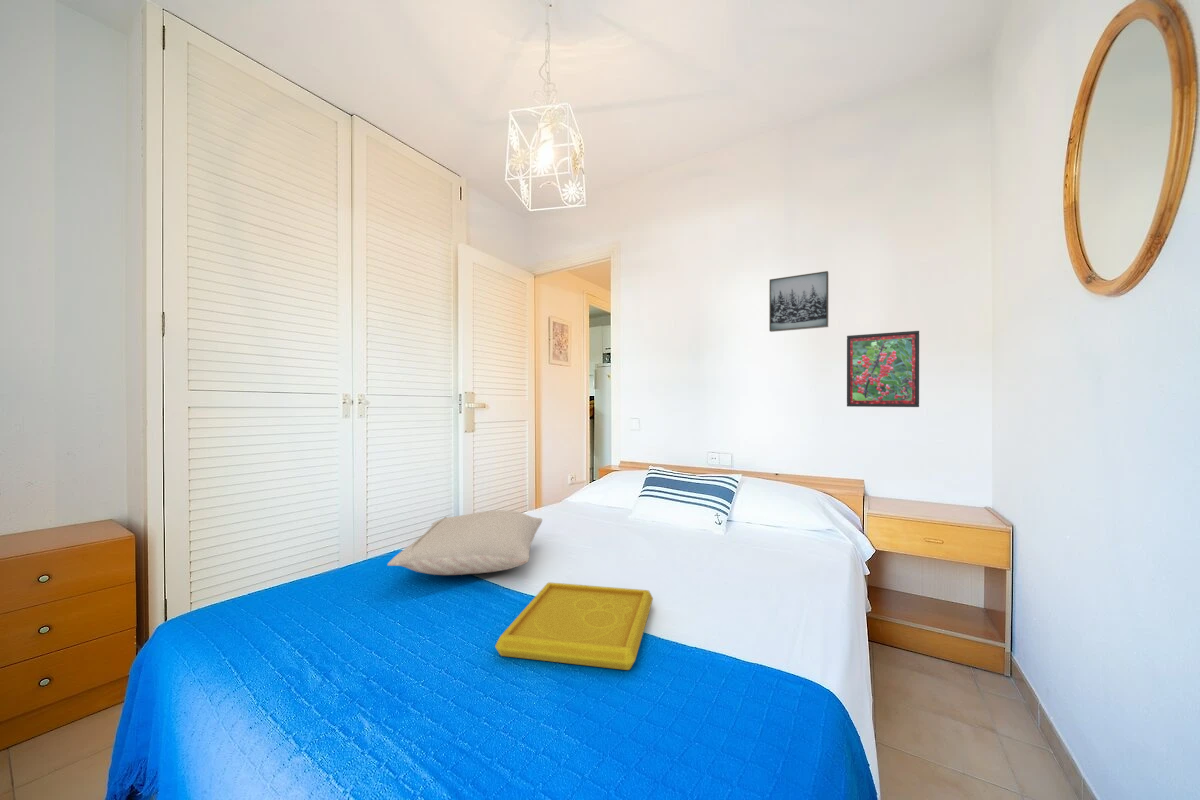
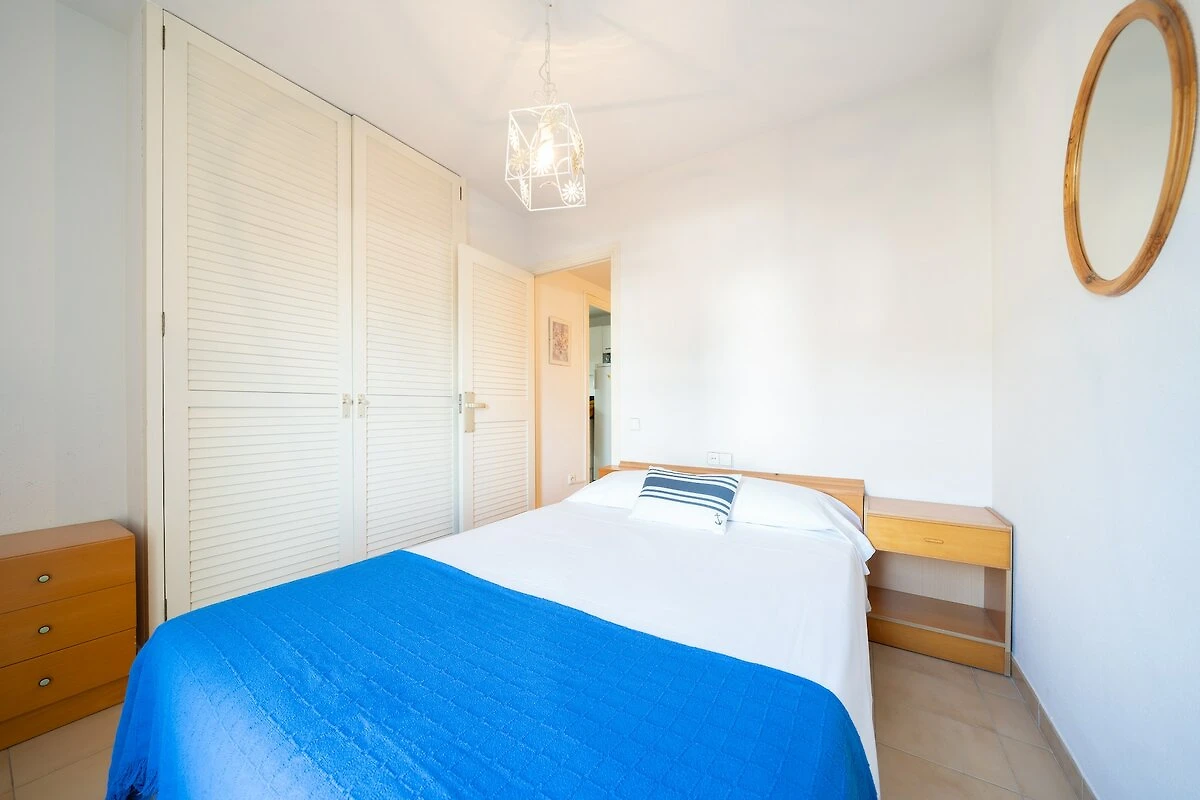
- serving tray (582, 619)
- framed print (881, 370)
- pillow (475, 540)
- wall art (798, 302)
